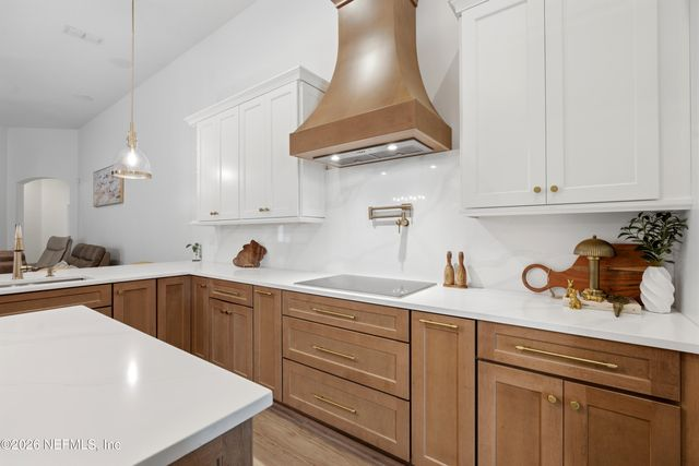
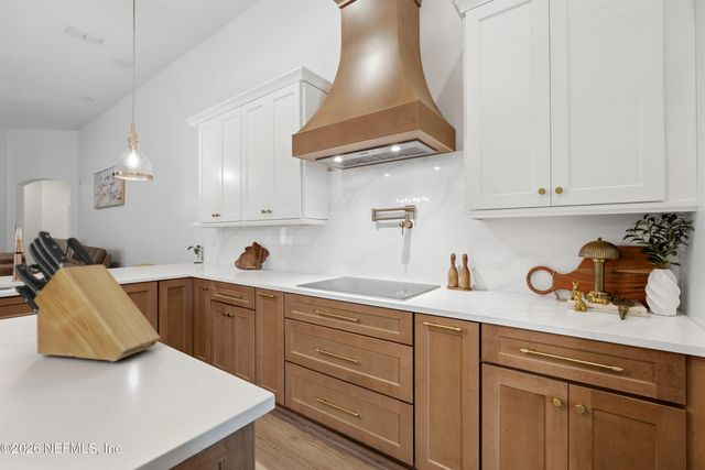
+ knife block (86, 291)
